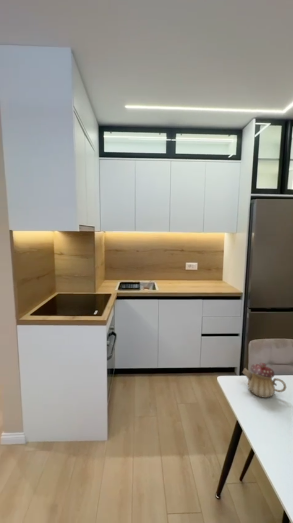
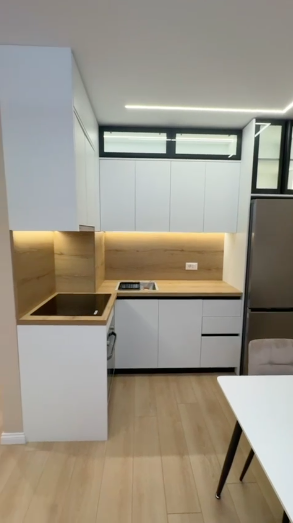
- teapot (263, 377)
